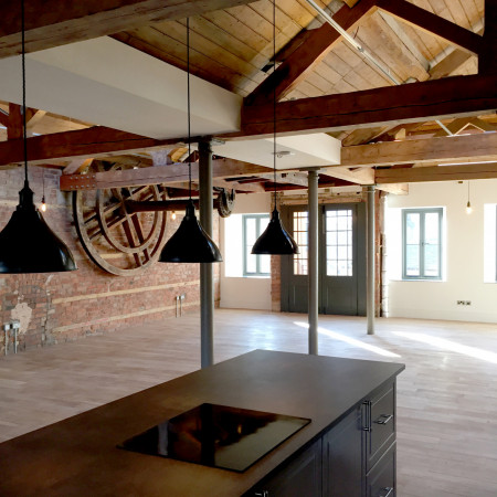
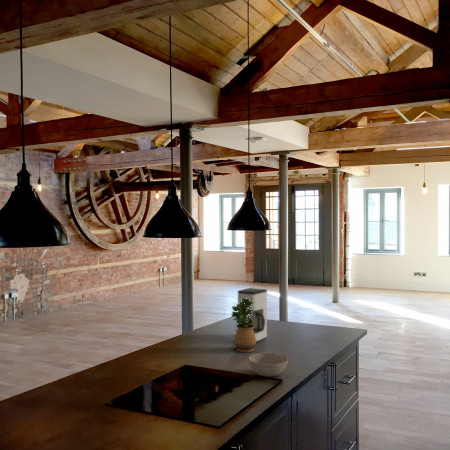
+ bowl (268, 366)
+ potted plant (242, 323)
+ coffee maker (252, 314)
